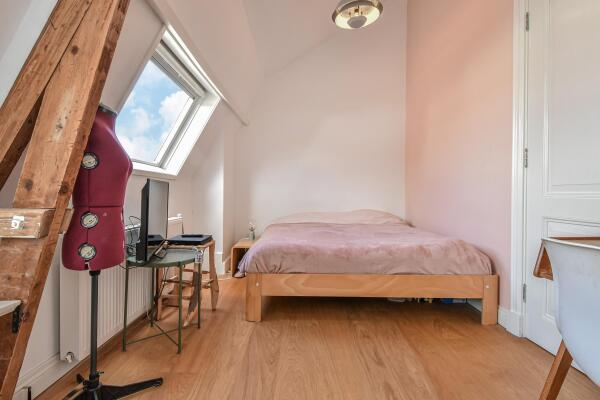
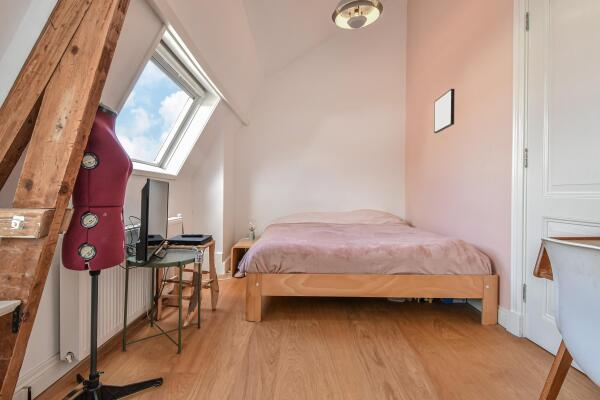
+ wall art (443, 112)
